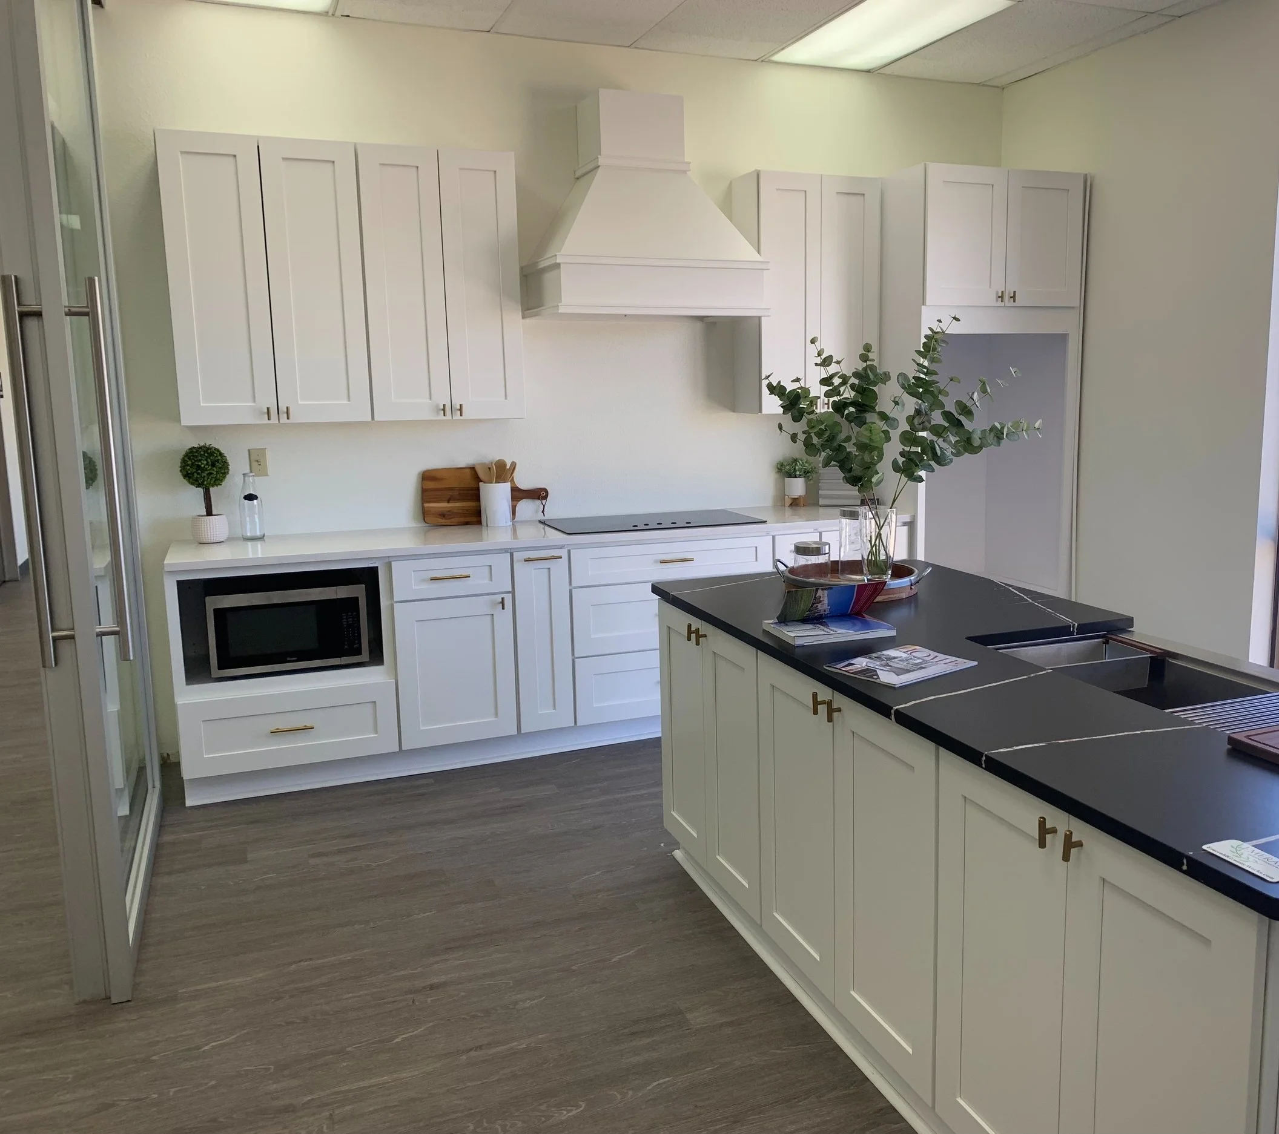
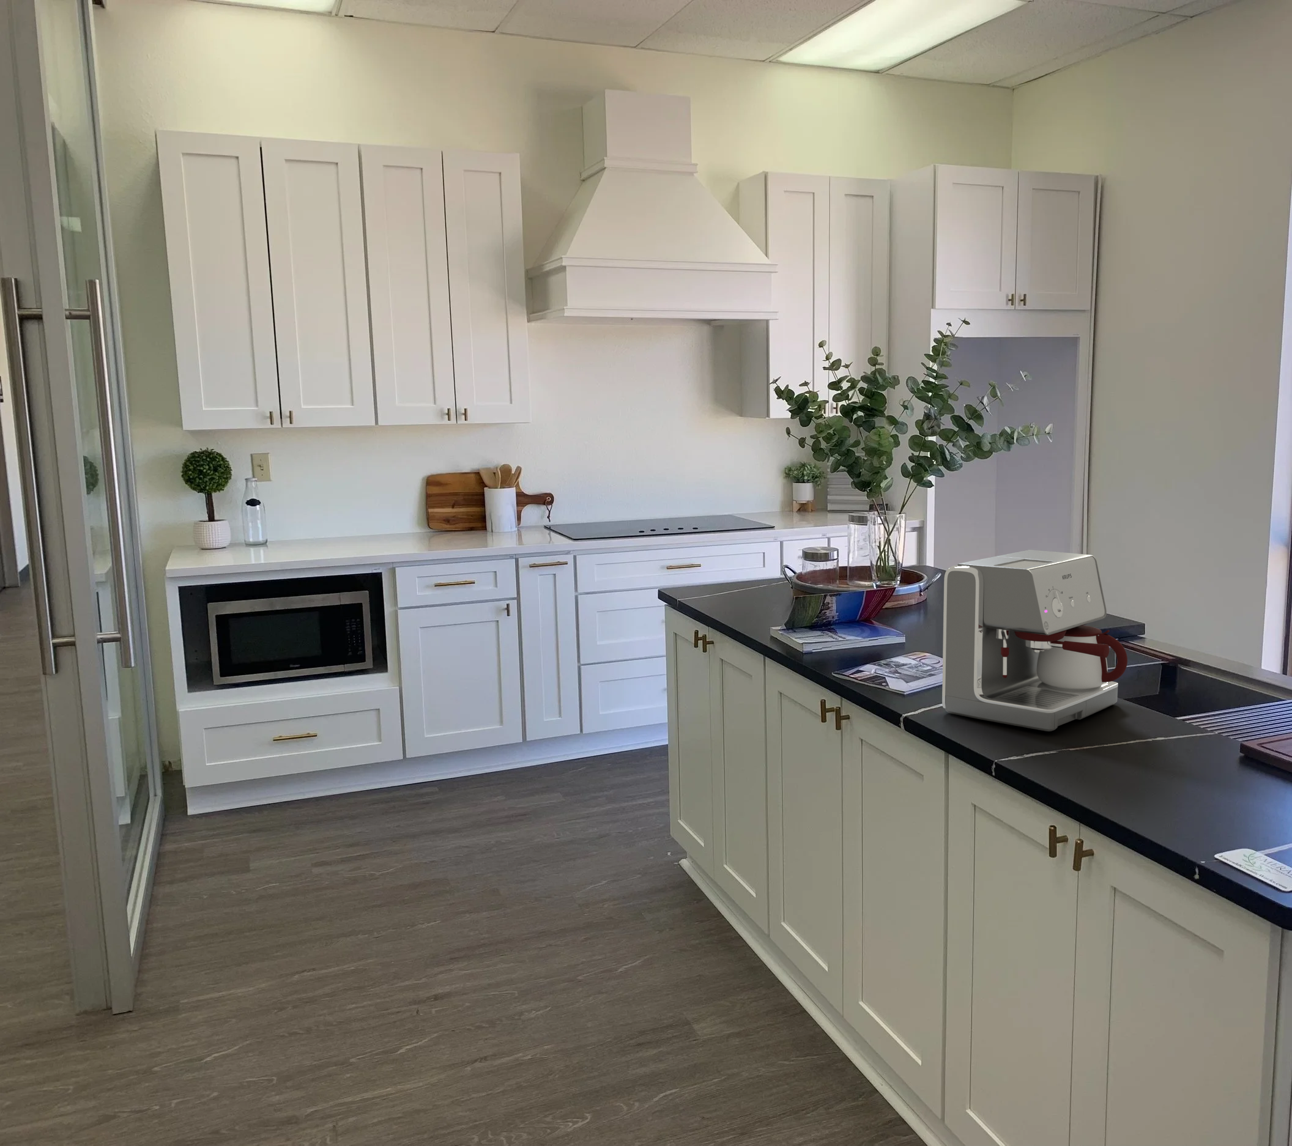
+ coffee maker (1030, 634)
